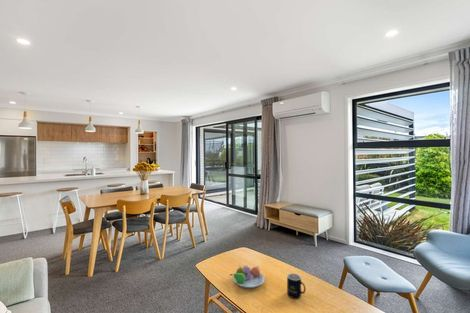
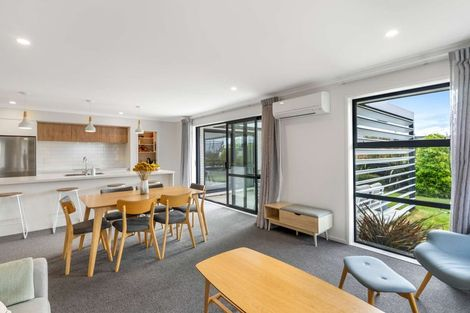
- fruit bowl (247, 274)
- mug (296, 286)
